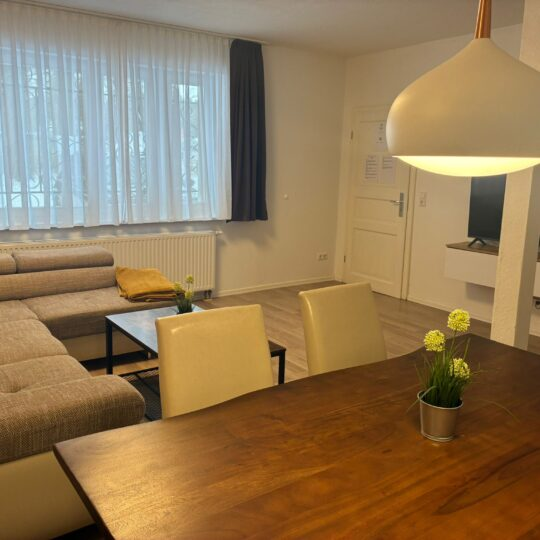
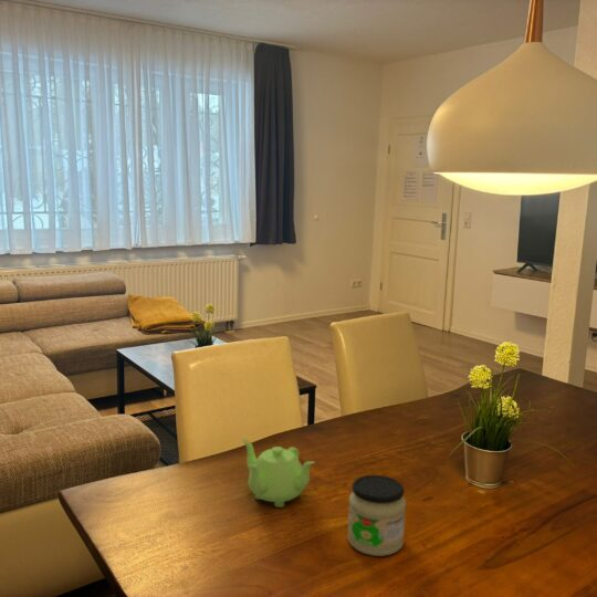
+ teapot (274, 473)
+ jar (376, 513)
